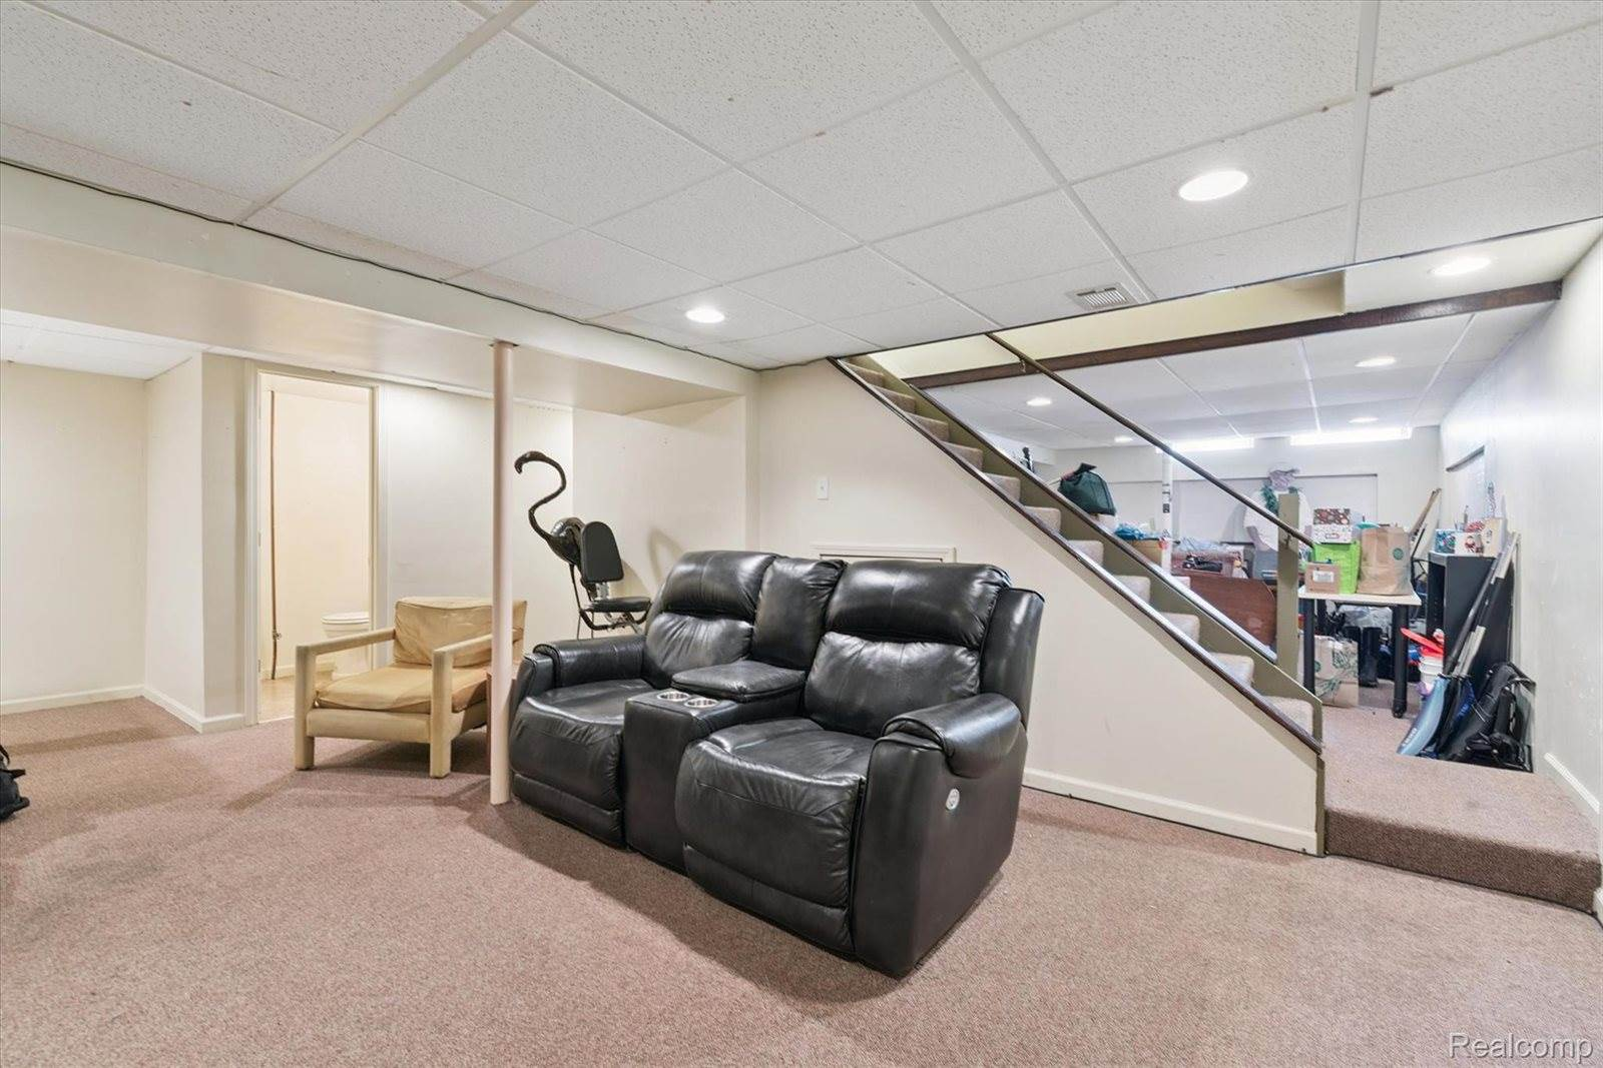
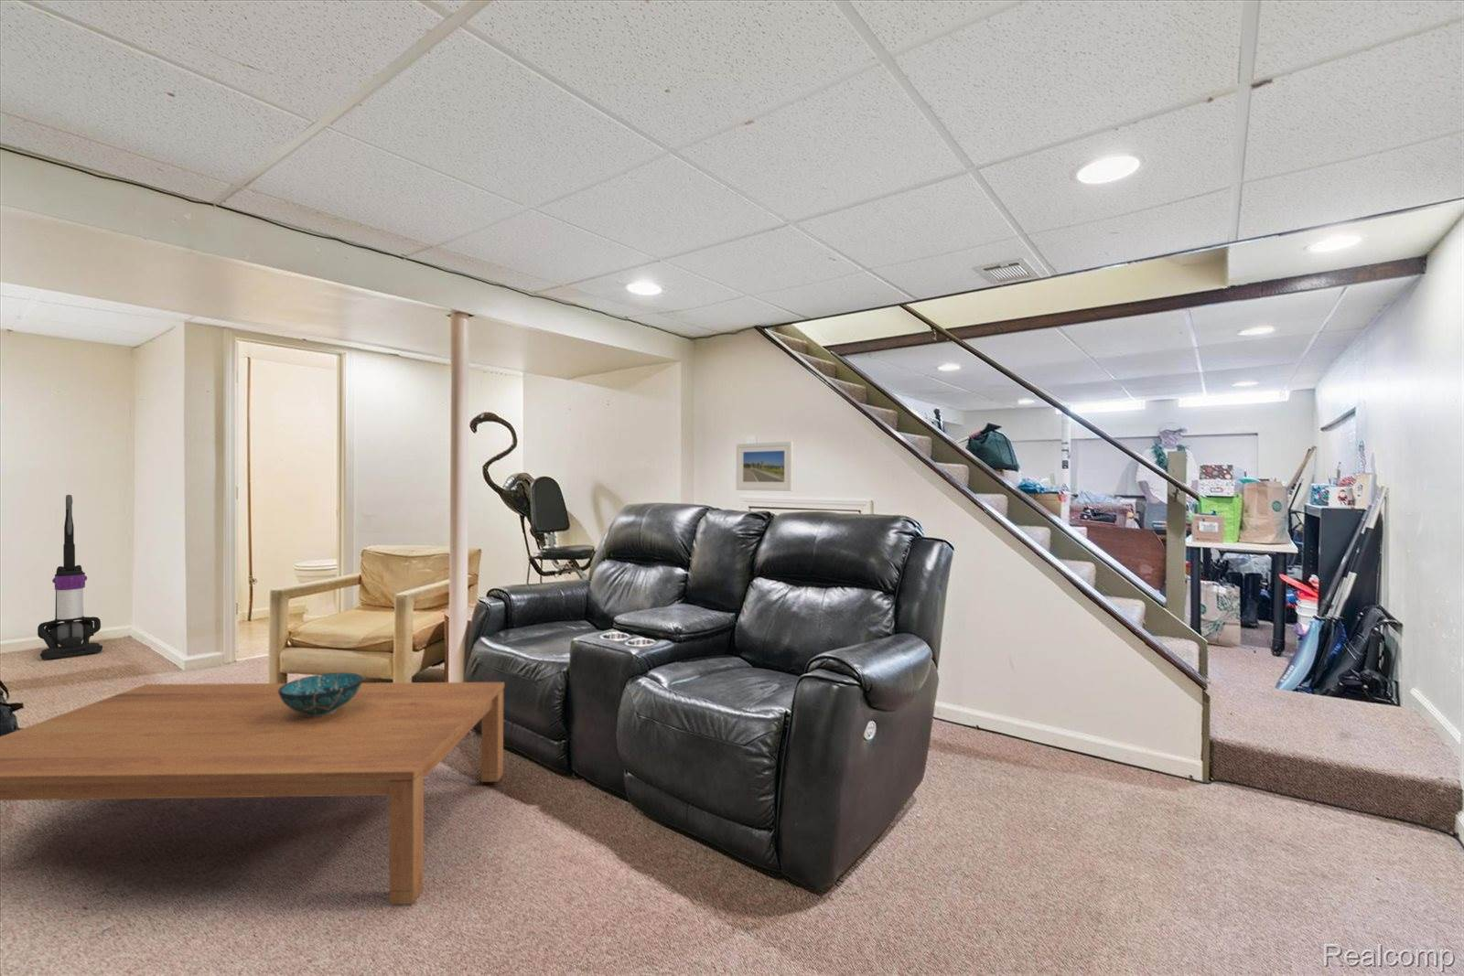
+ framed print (764, 466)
+ coffee table (256, 774)
+ vacuum cleaner (70, 573)
+ decorative bowl (321, 696)
